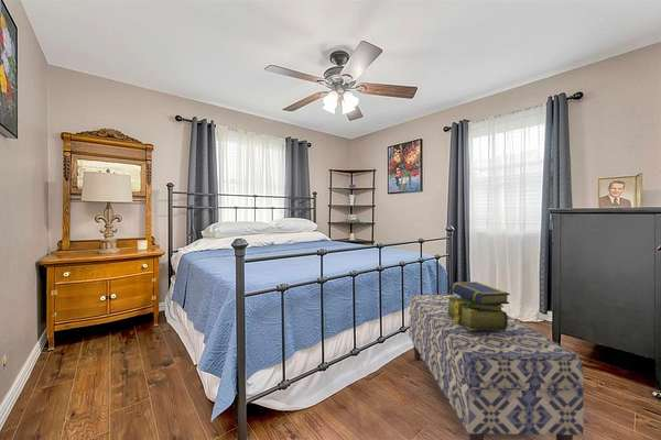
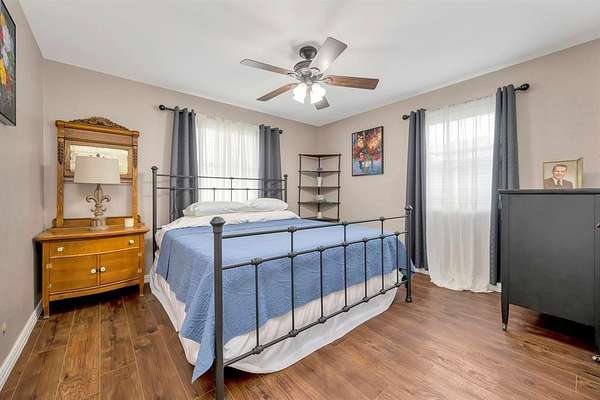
- stack of books (477, 305)
- bench (470, 356)
